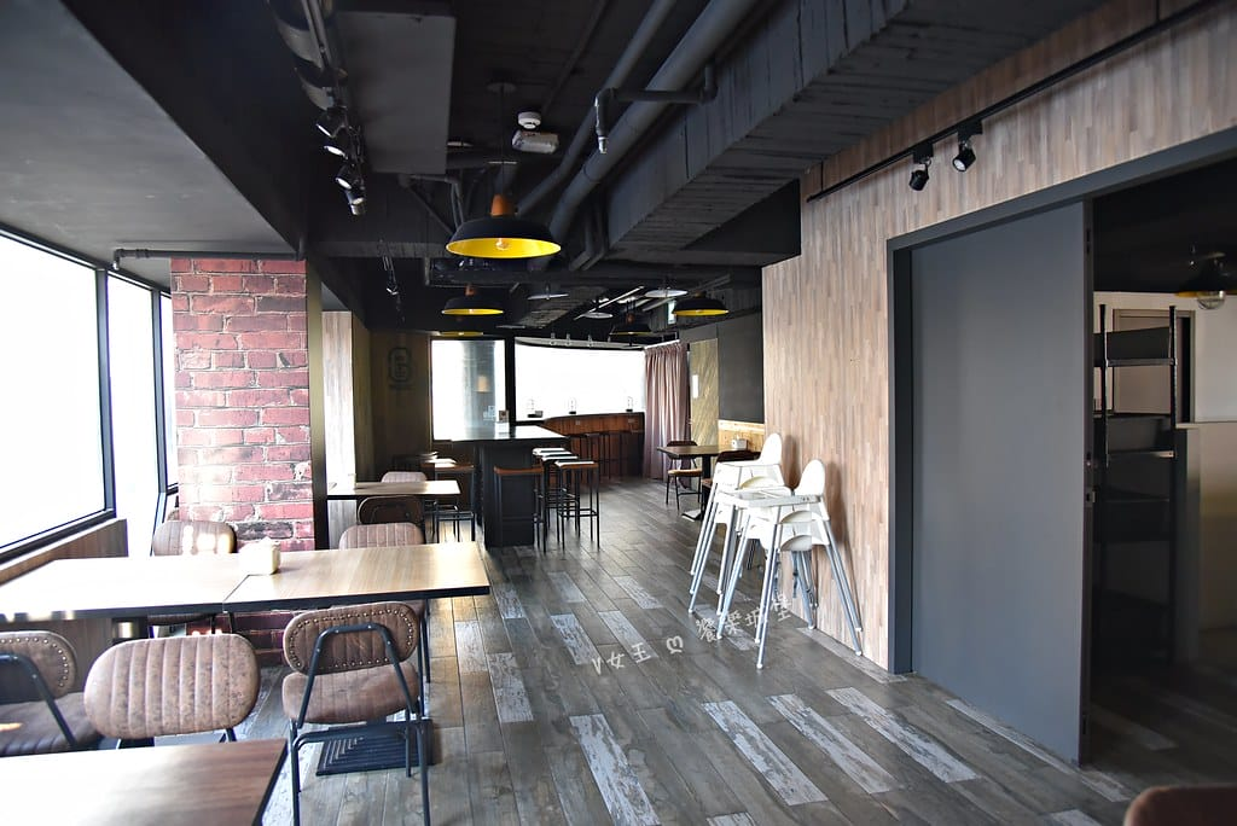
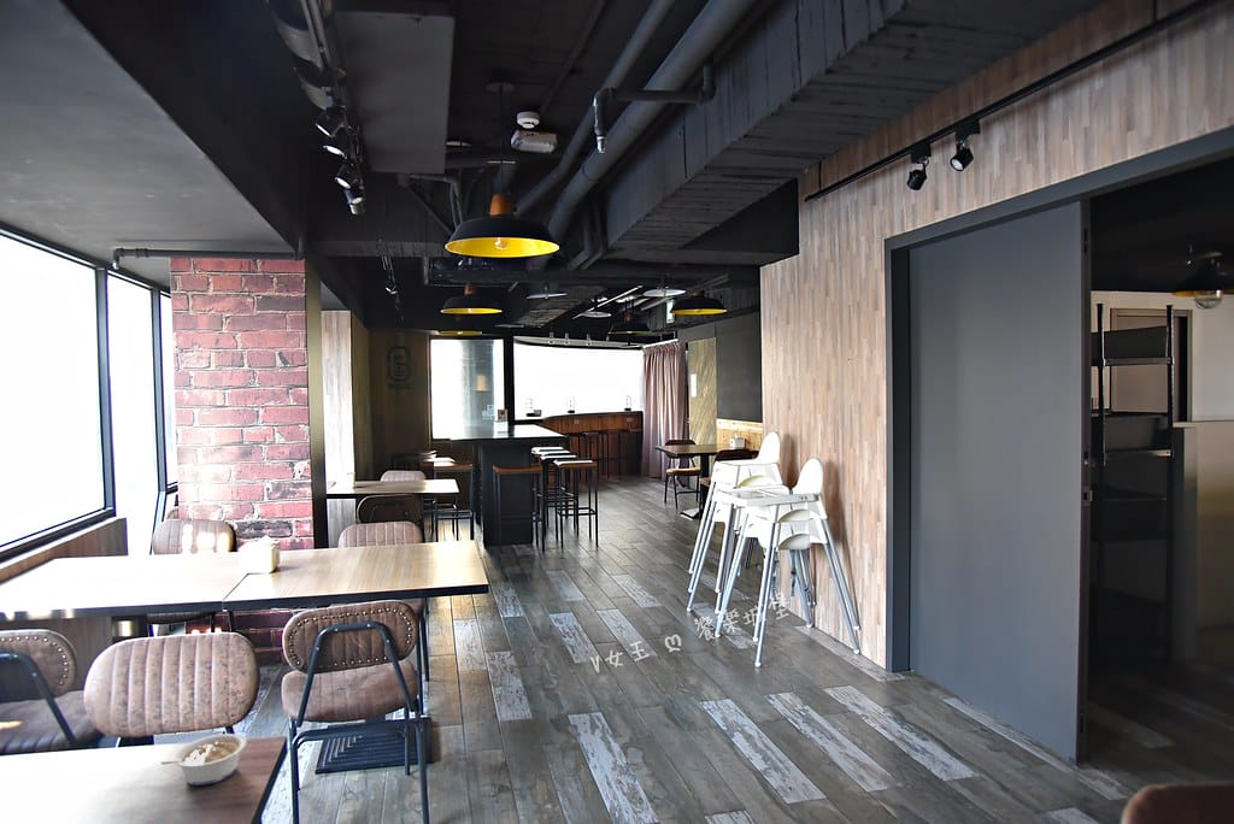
+ legume (210, 760)
